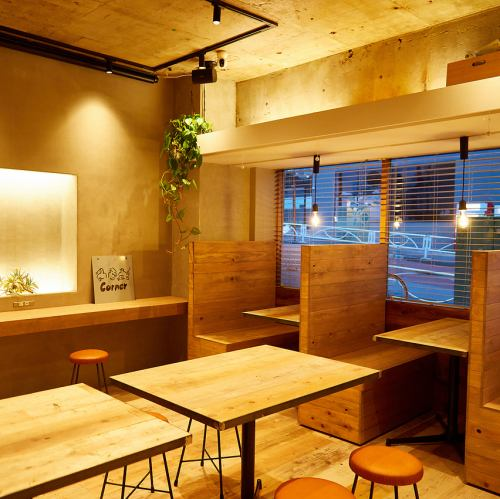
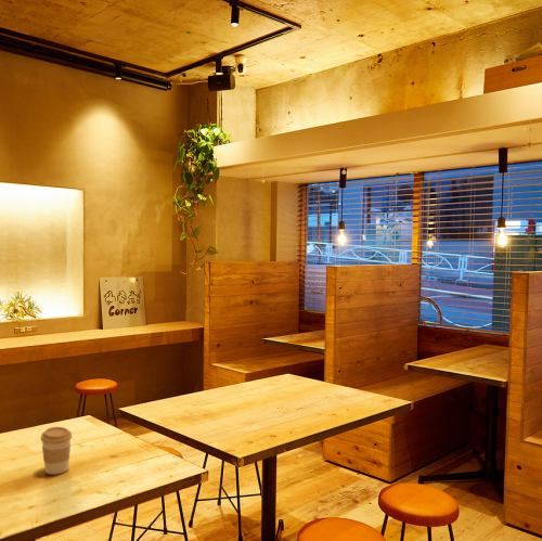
+ coffee cup (56, 450)
